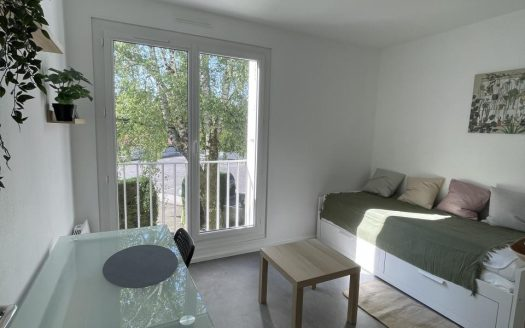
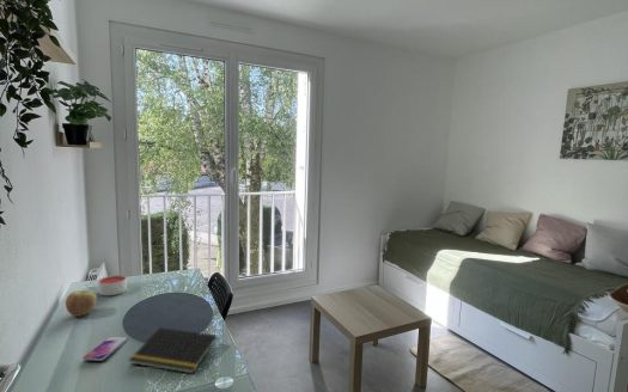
+ apple (81, 302)
+ candle (112, 284)
+ smartphone (106, 348)
+ notepad (175, 348)
